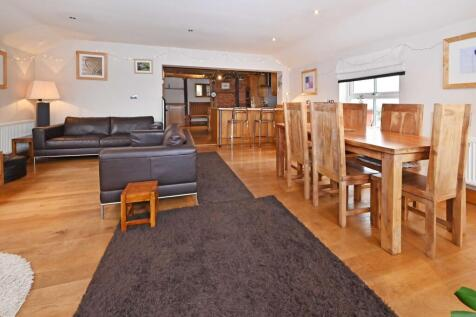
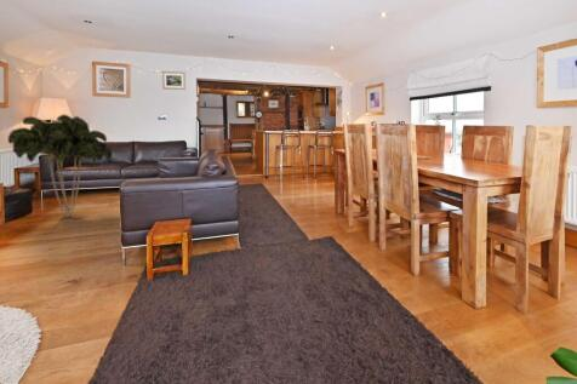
+ indoor plant (62, 165)
